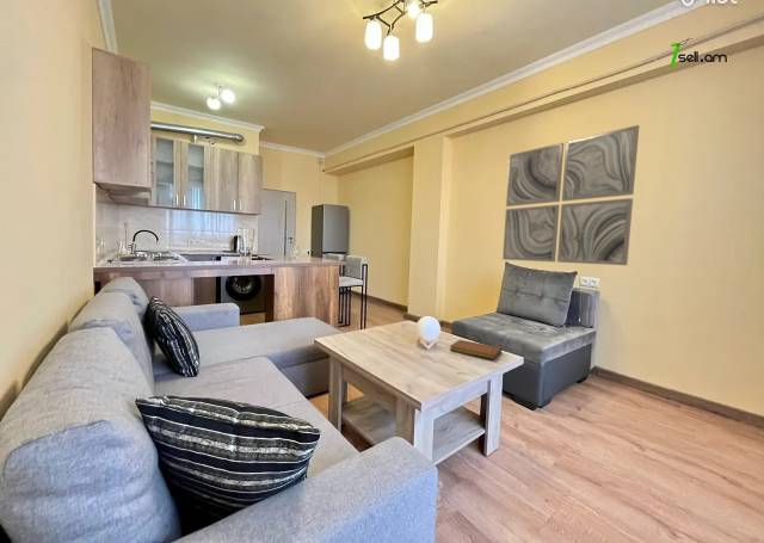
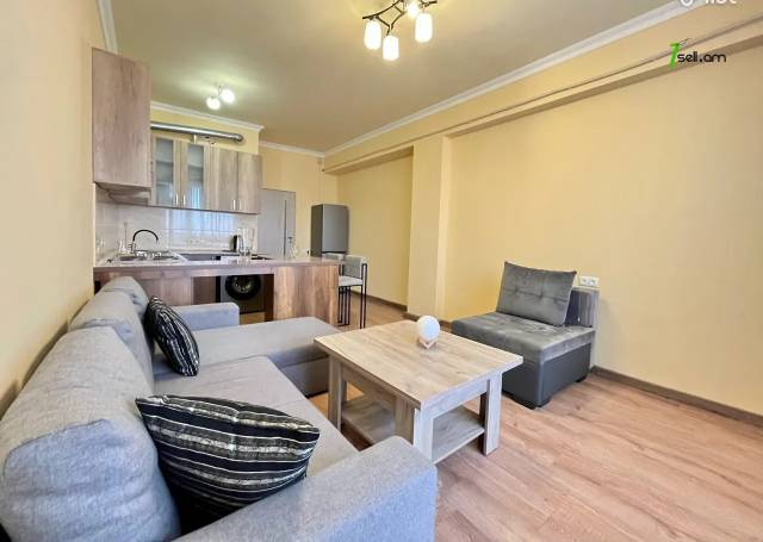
- notebook (475, 348)
- wall art (561, 204)
